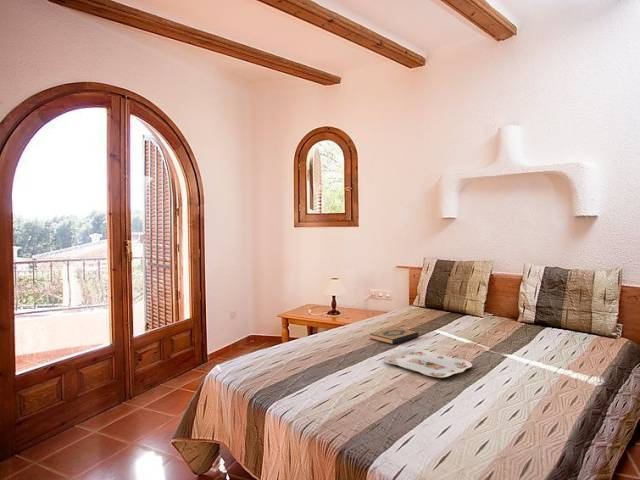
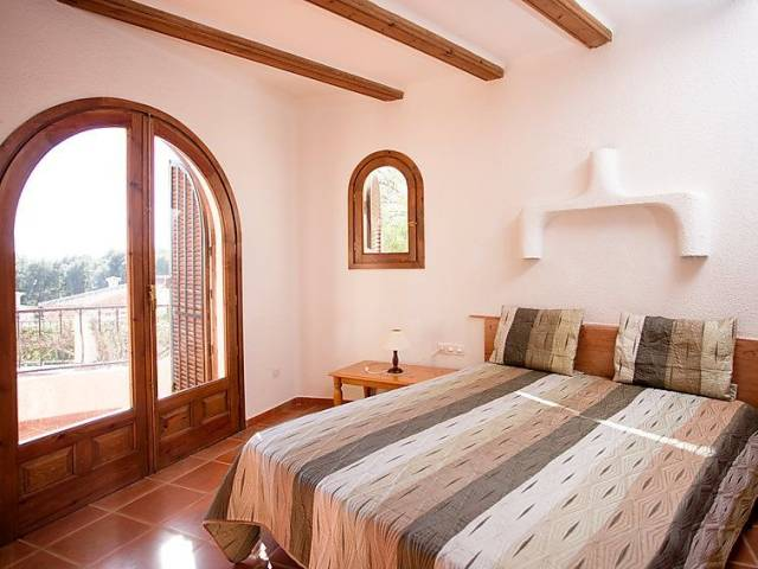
- serving tray (426, 362)
- hardback book (394, 335)
